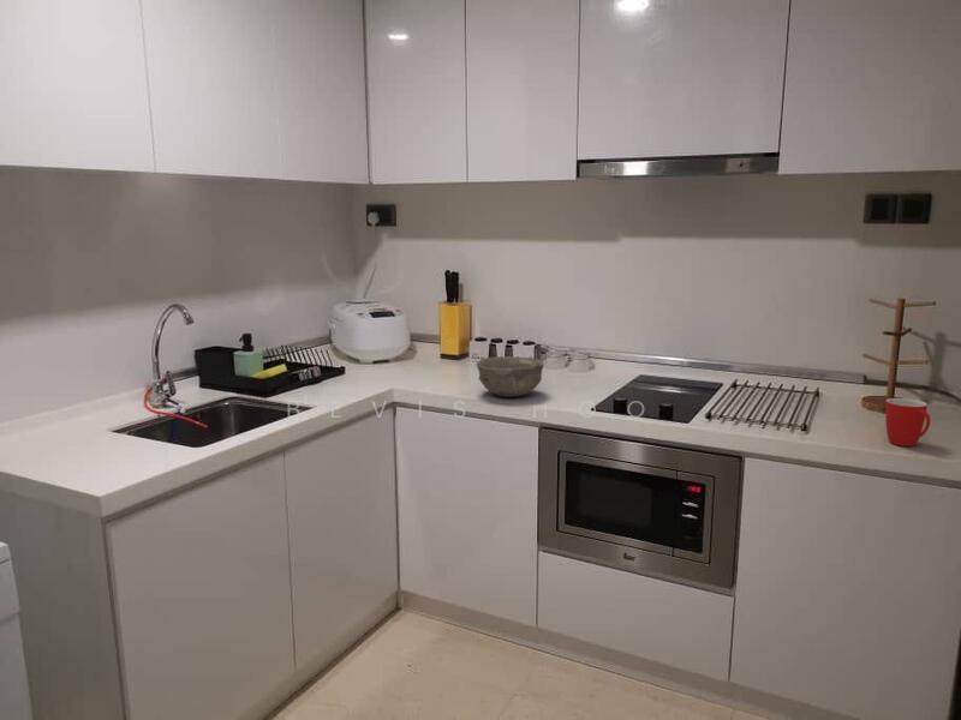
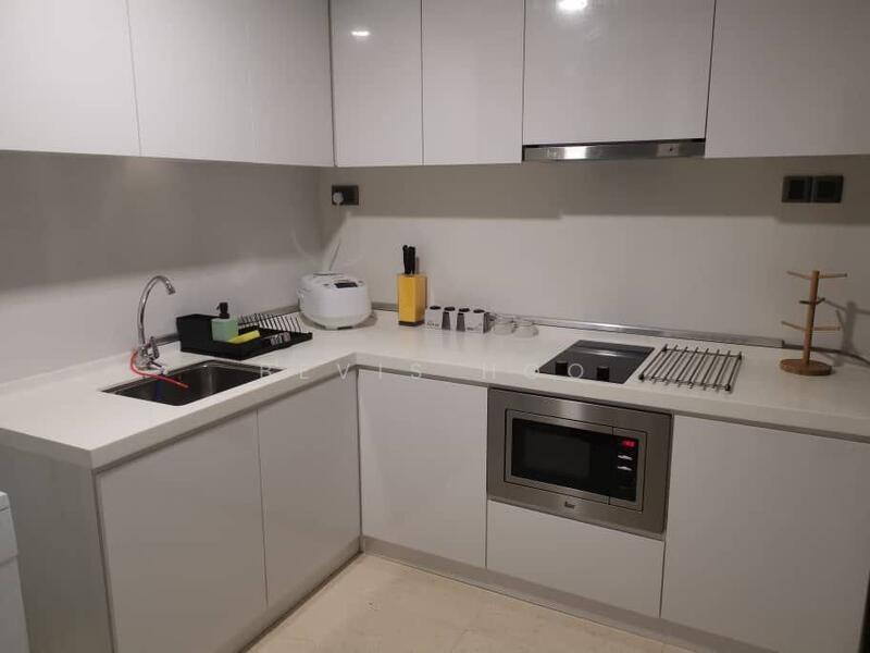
- mug (909, 424)
- bowl (509, 378)
